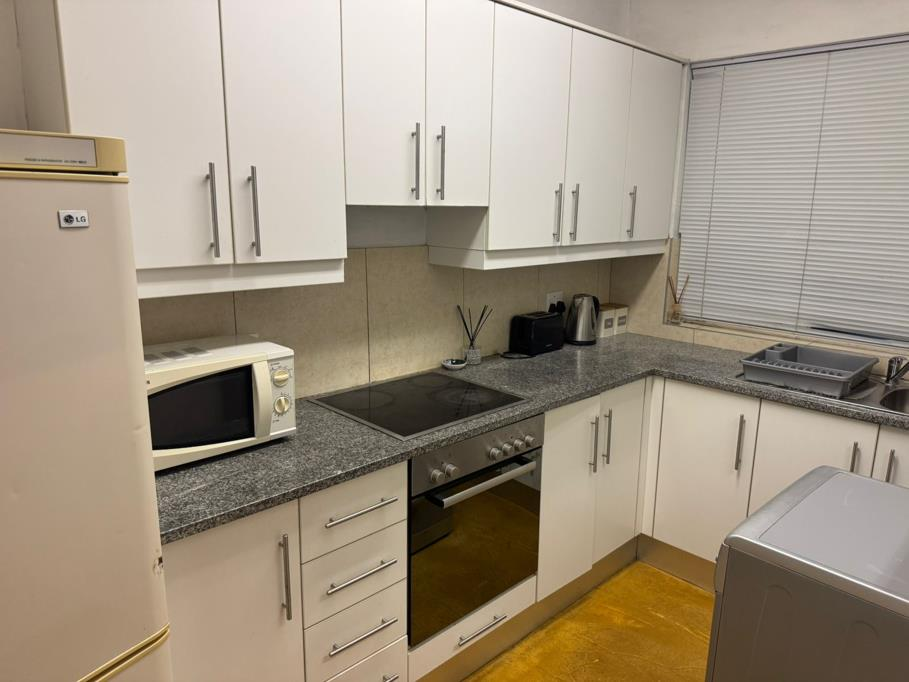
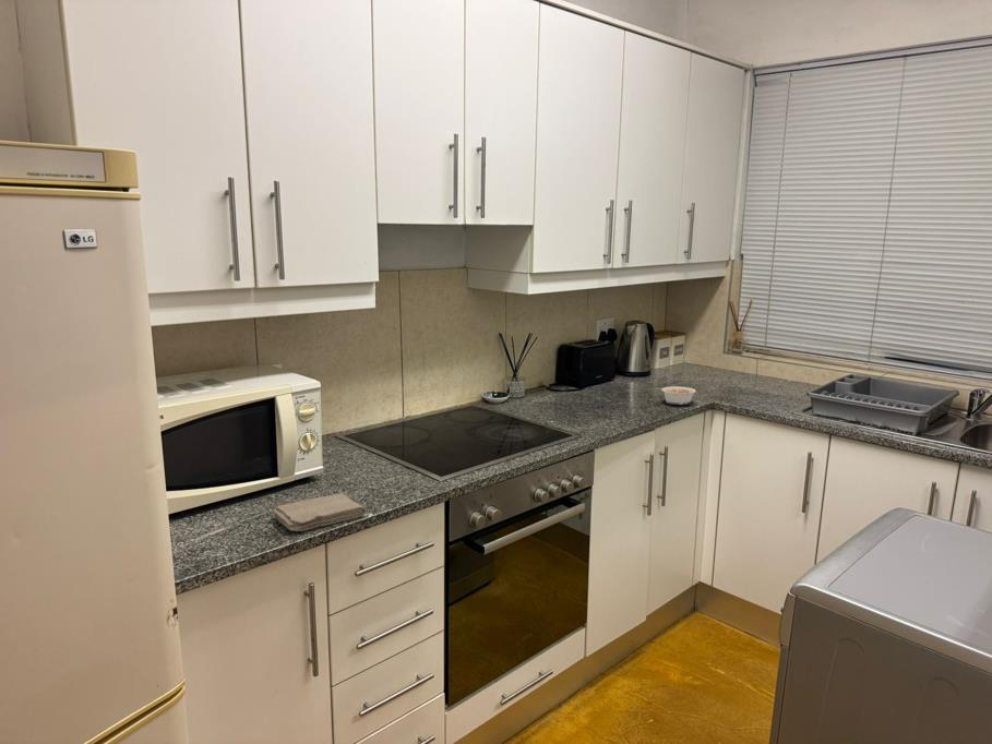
+ legume (677, 395)
+ washcloth (319, 509)
